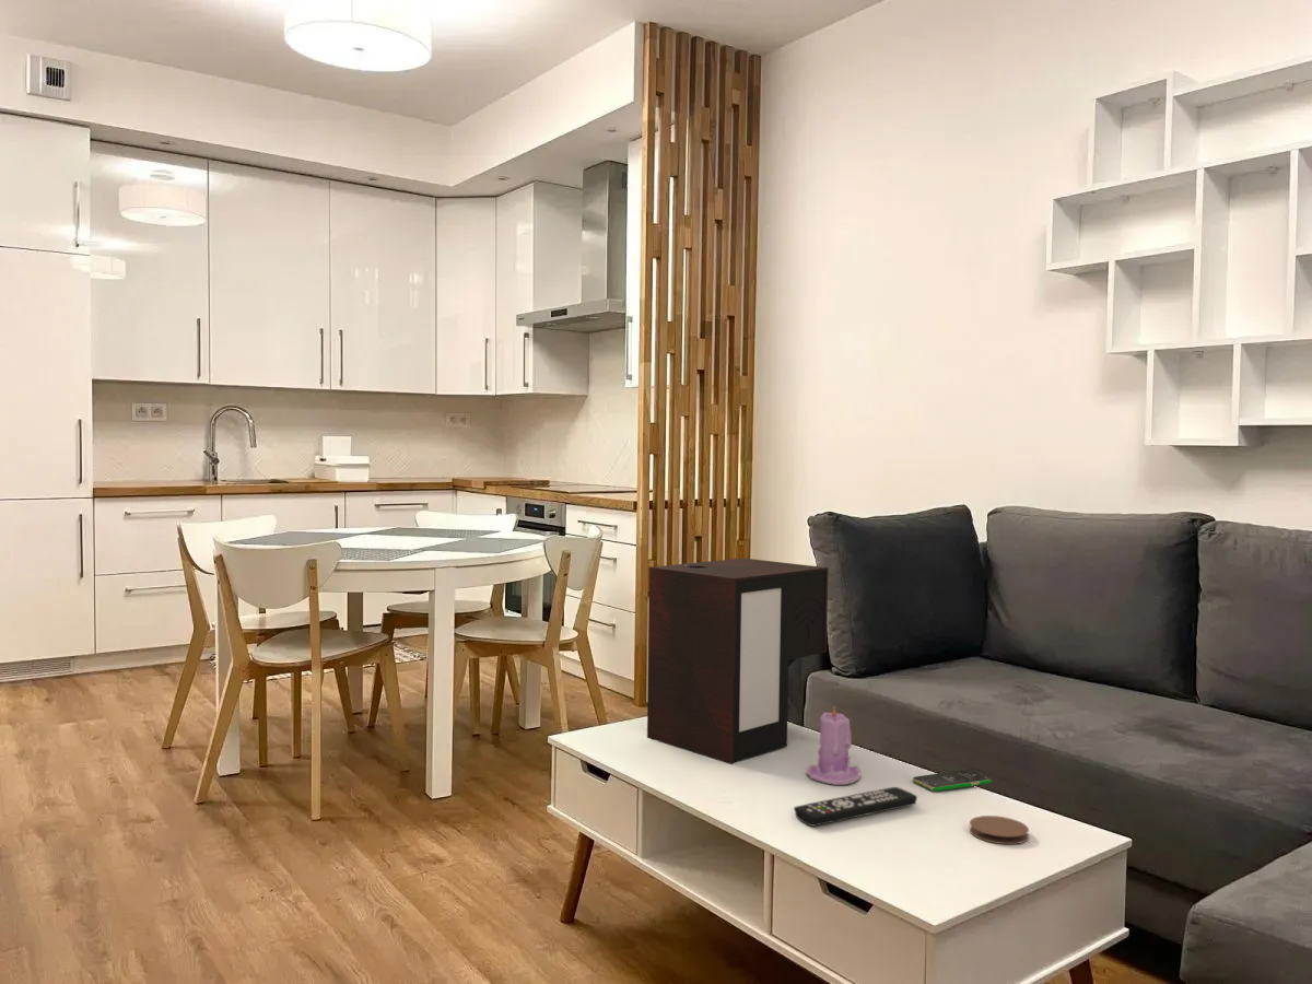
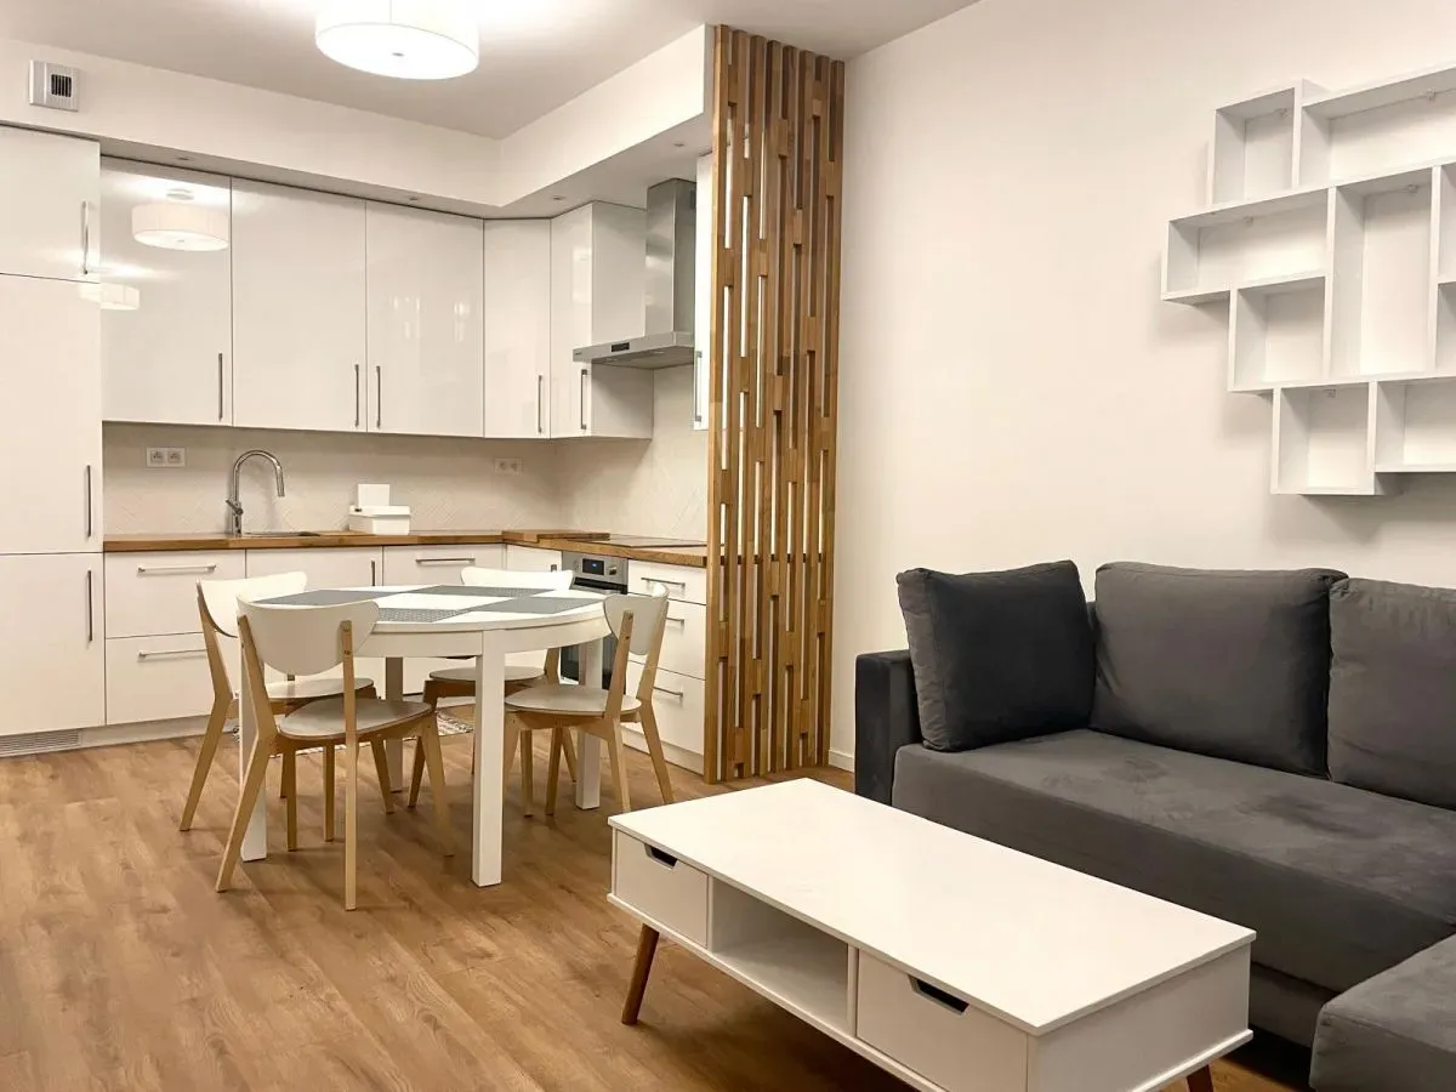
- smartphone (951, 780)
- candle (833, 740)
- coaster (998, 829)
- remote control (856, 806)
- speaker (737, 652)
